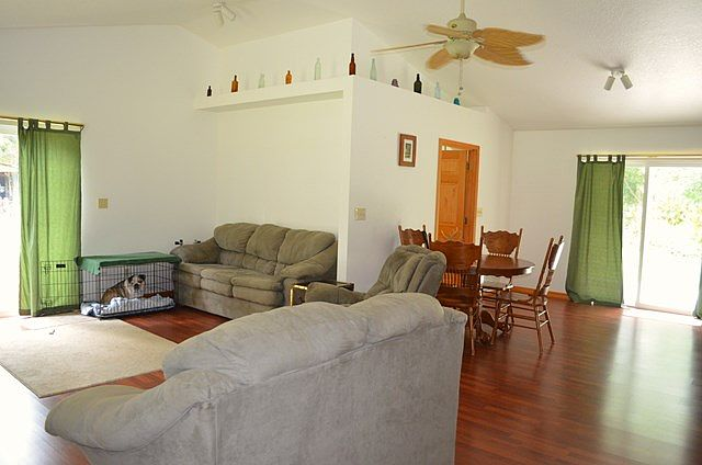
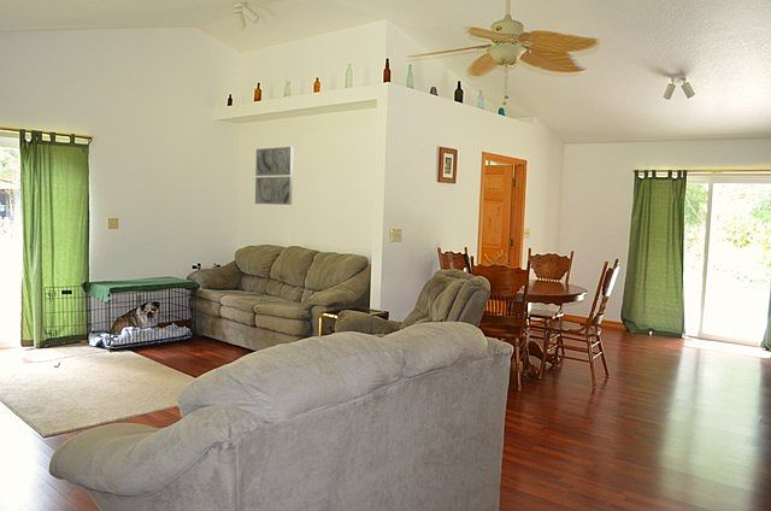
+ wall art (273, 175)
